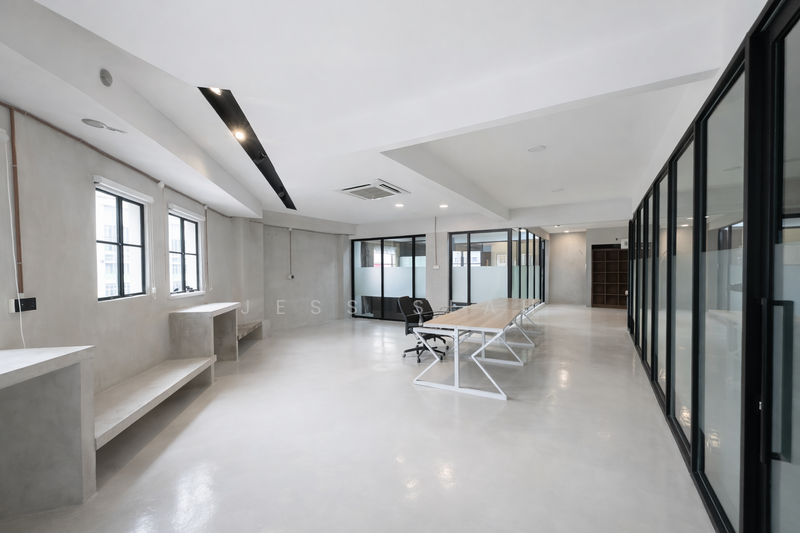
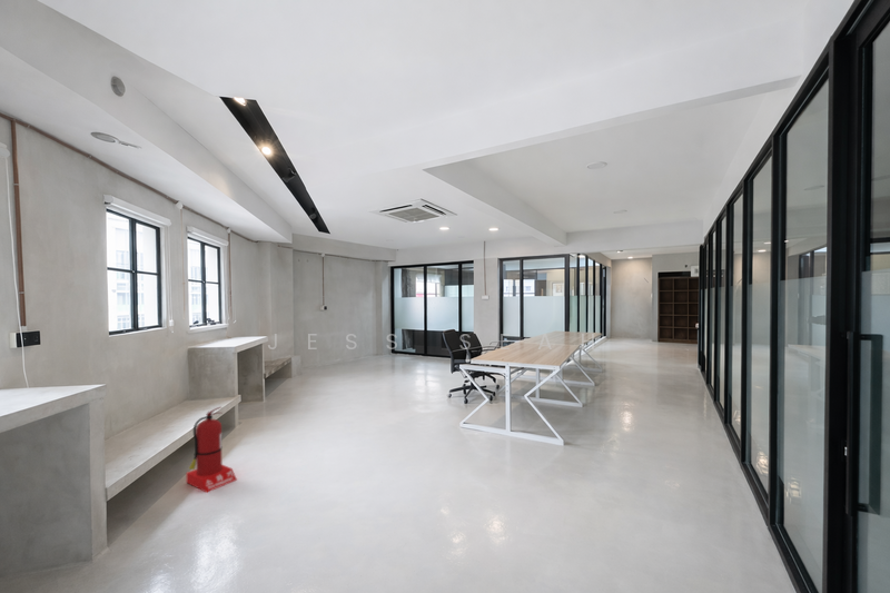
+ fire extinguisher (211, 445)
